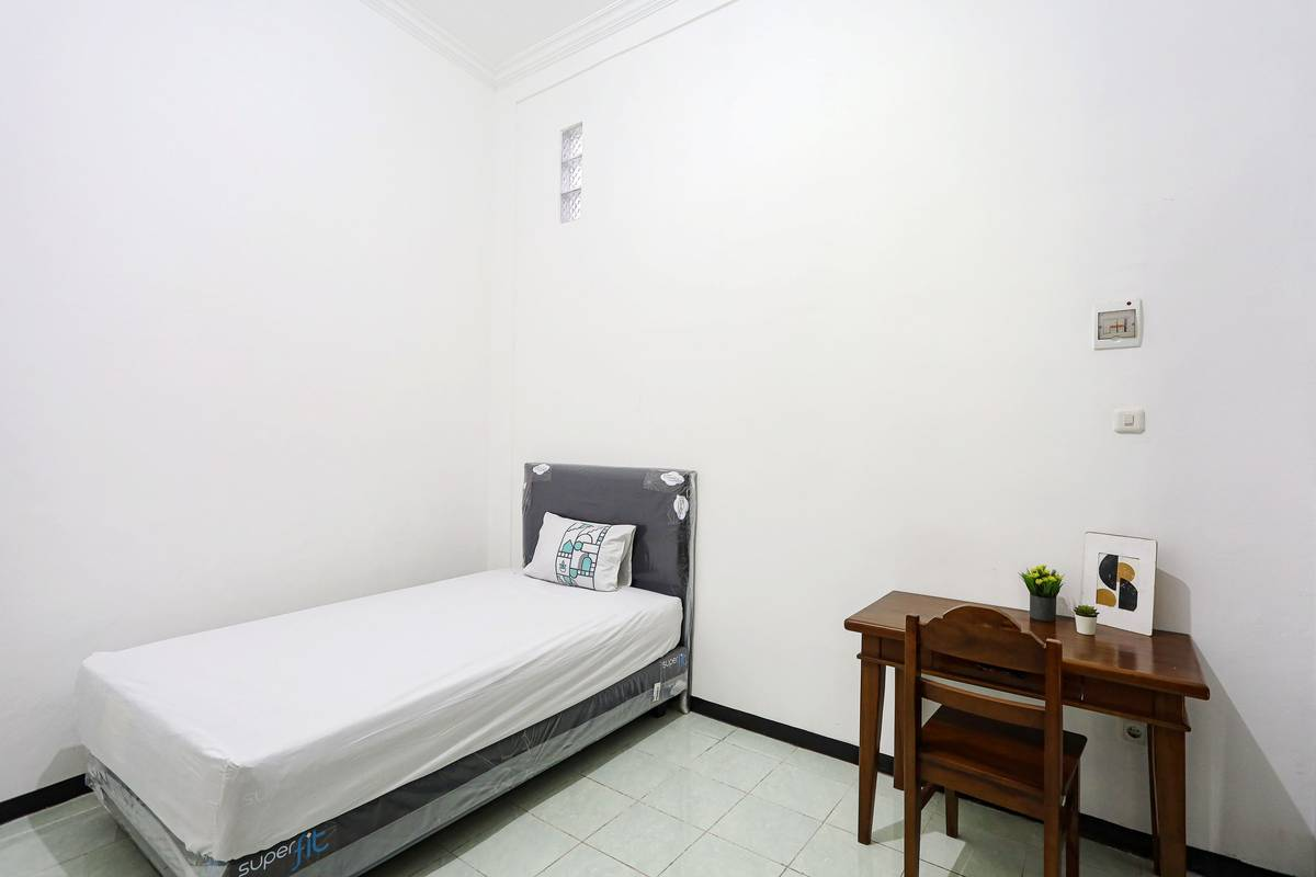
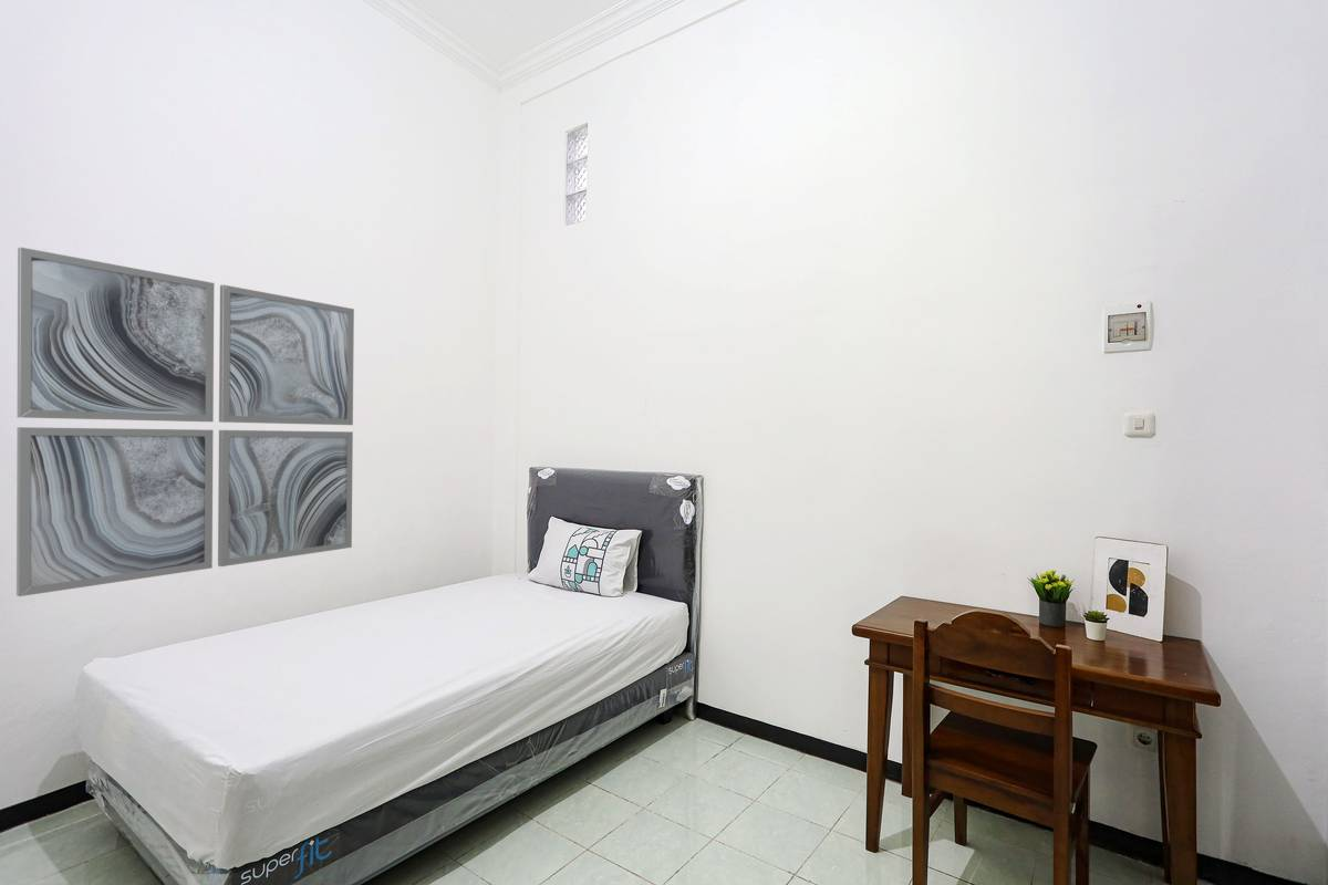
+ wall art (219, 421)
